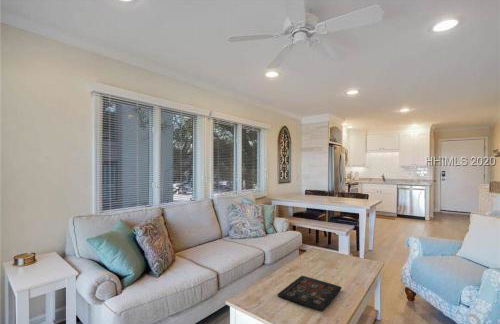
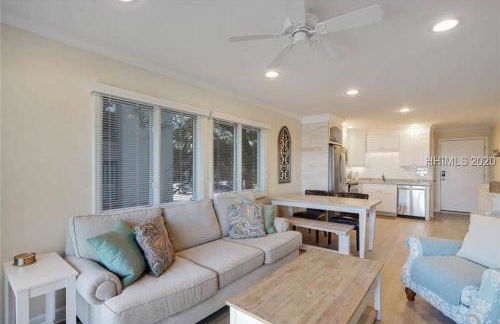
- decorative tray (310, 291)
